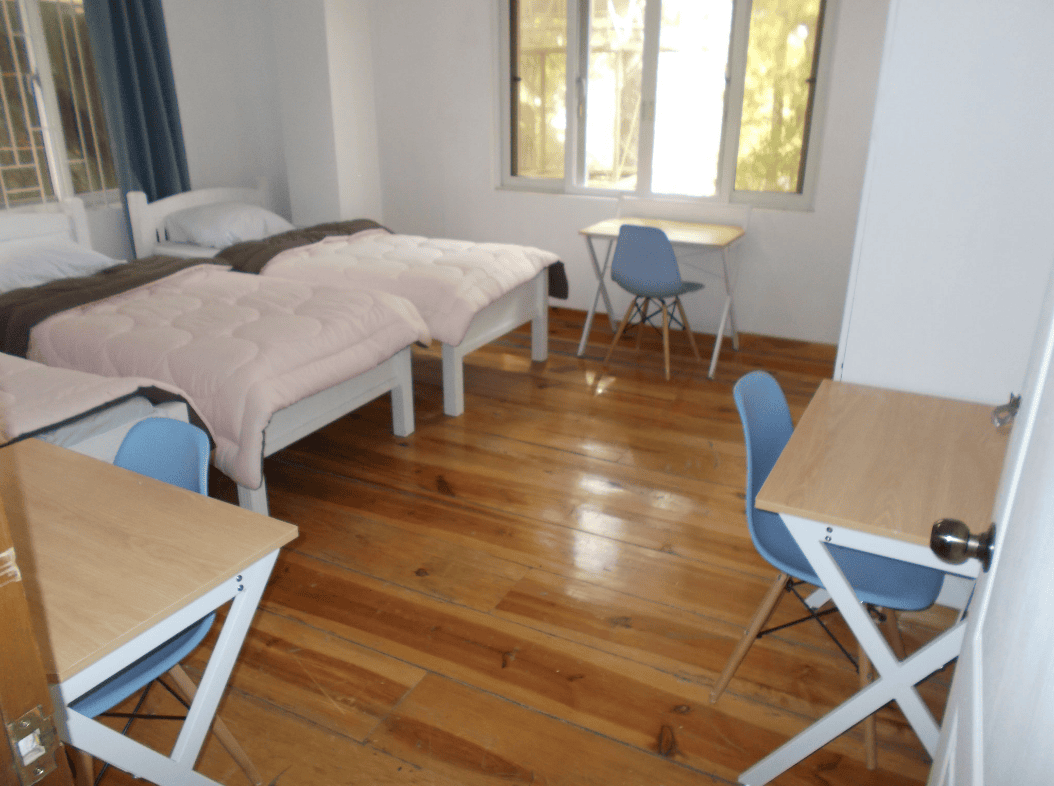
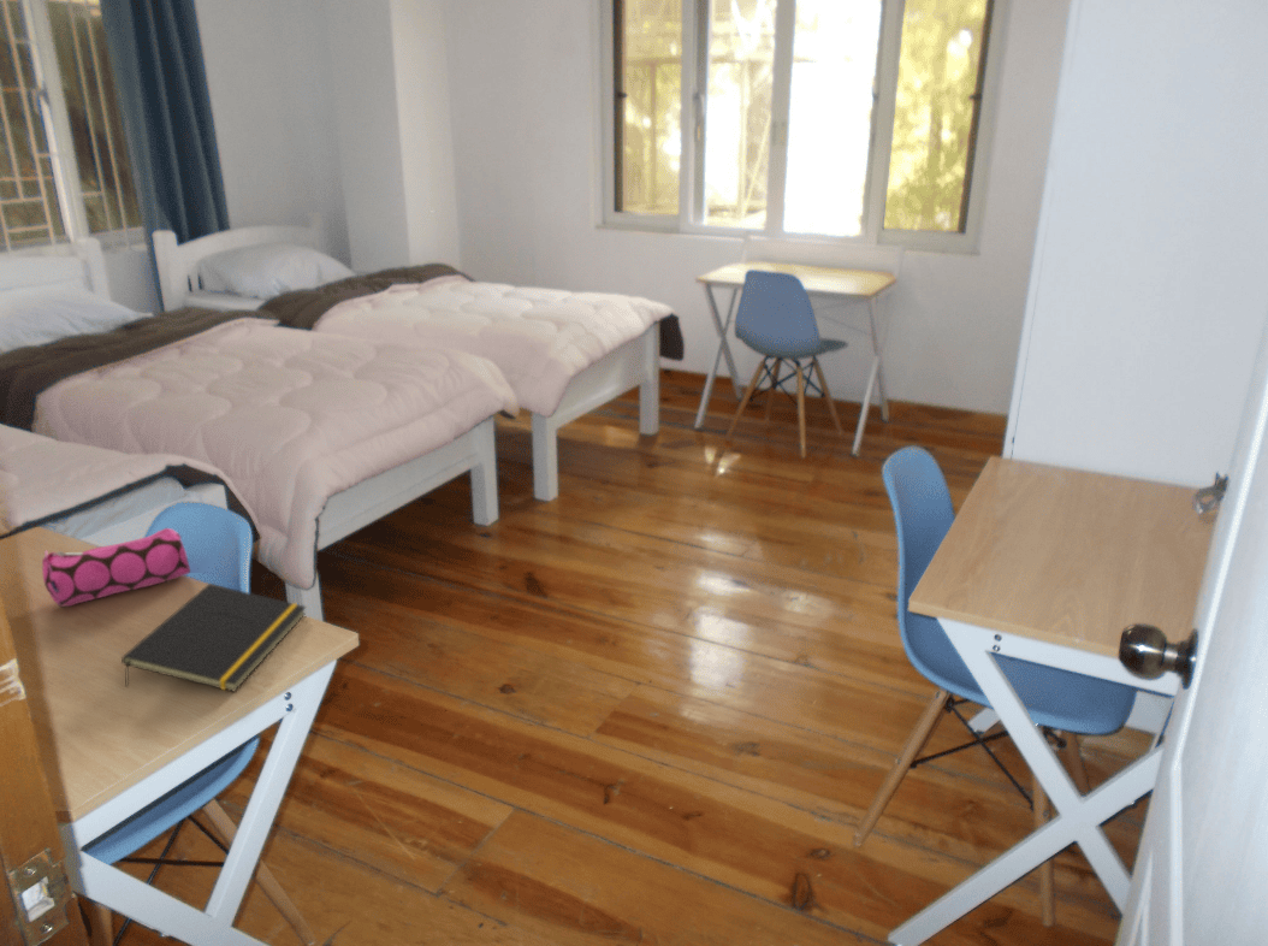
+ pencil case (117, 563)
+ notepad (220, 633)
